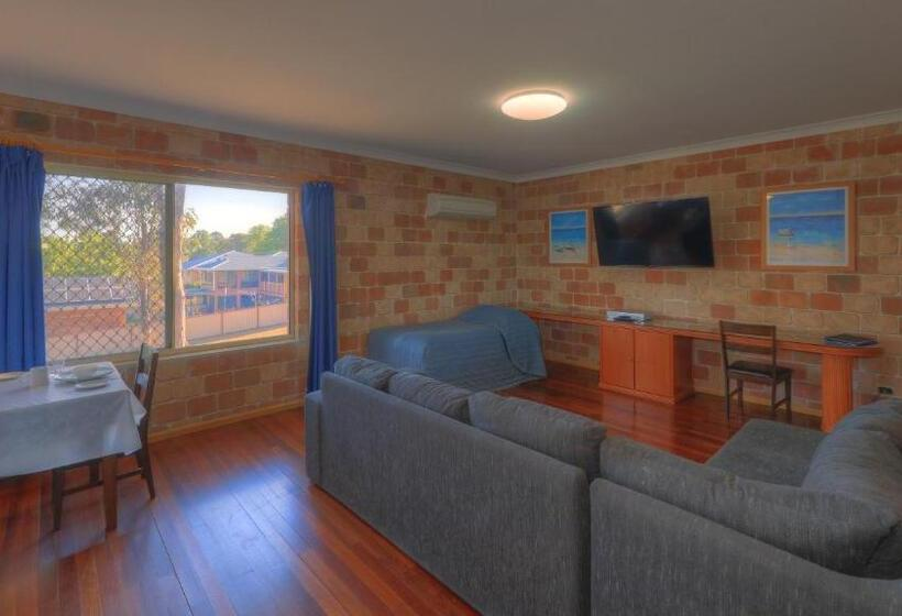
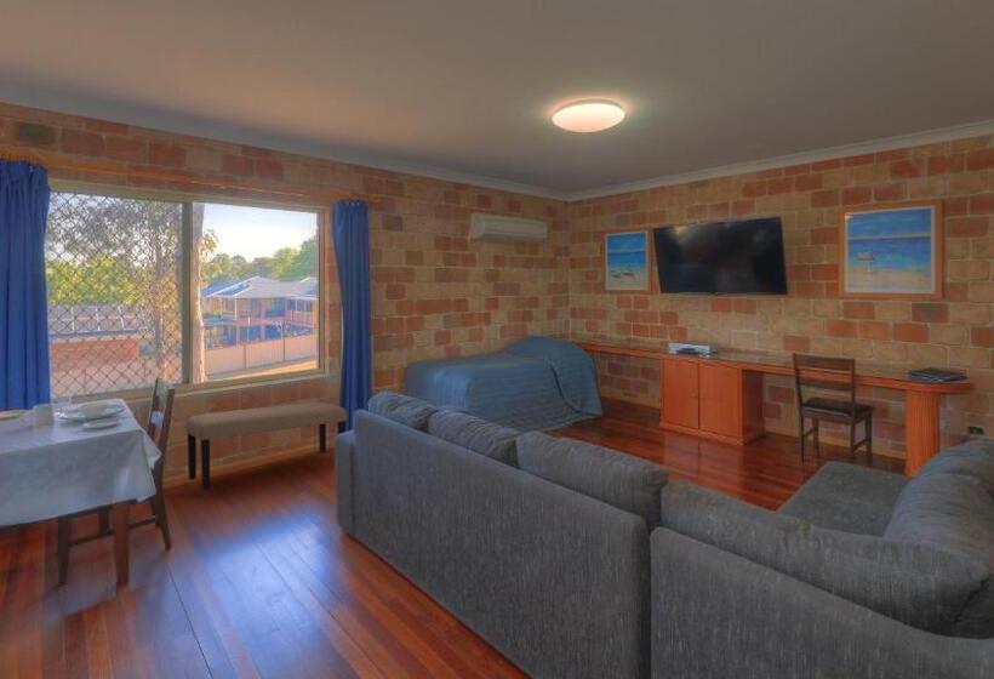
+ bench (270, 430)
